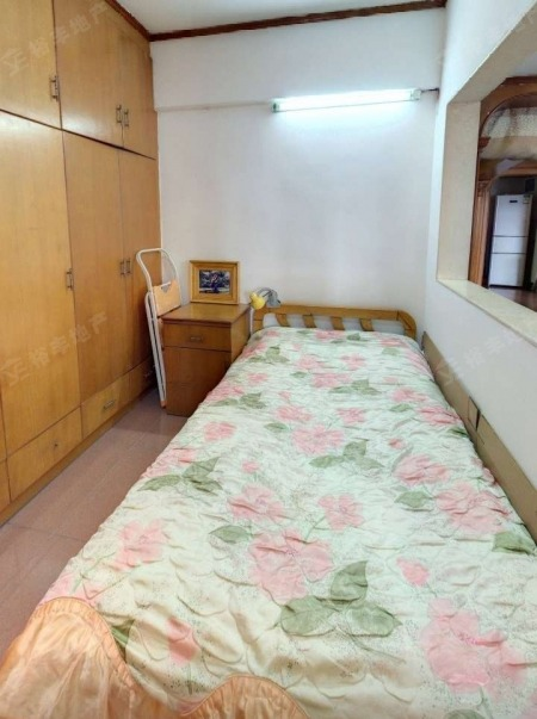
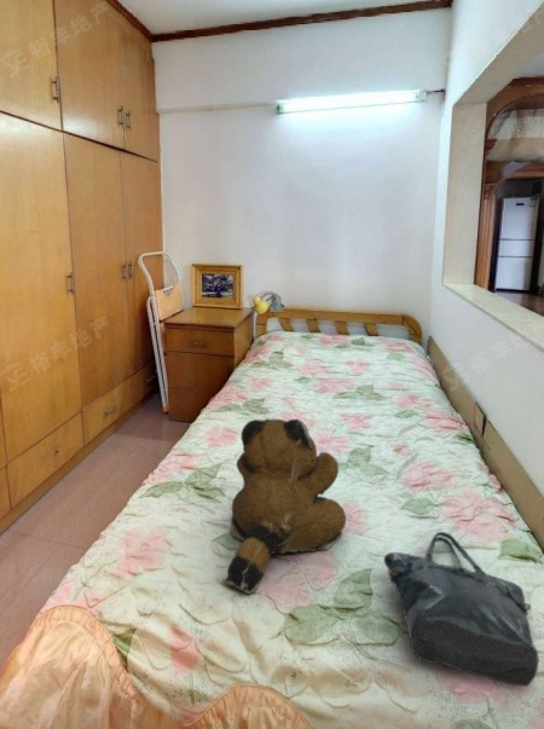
+ teddy bear (280, 491)
+ tote bag (453, 575)
